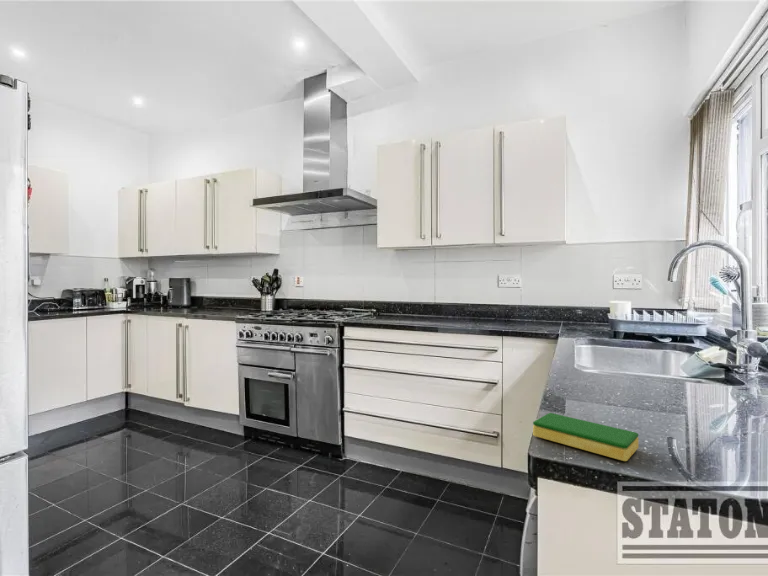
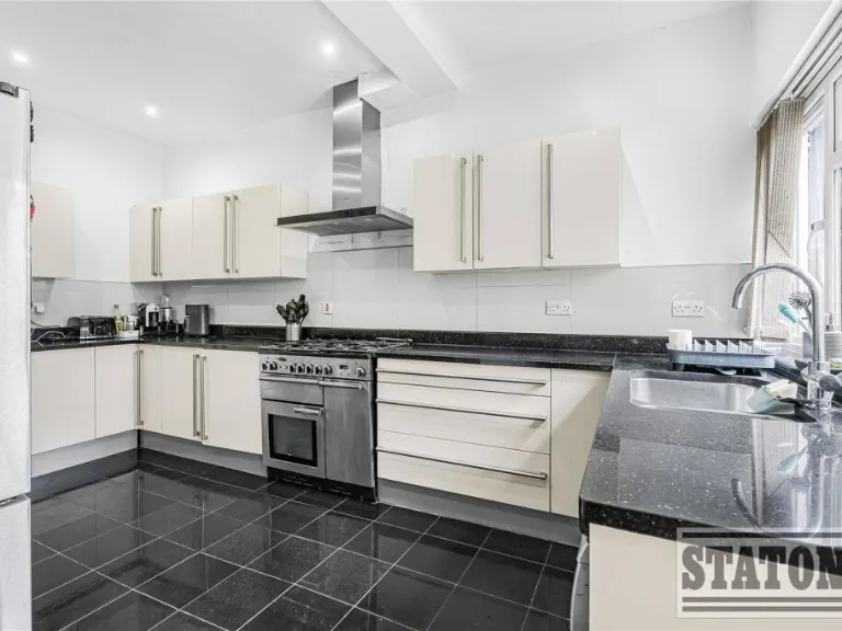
- dish sponge (583, 434)
